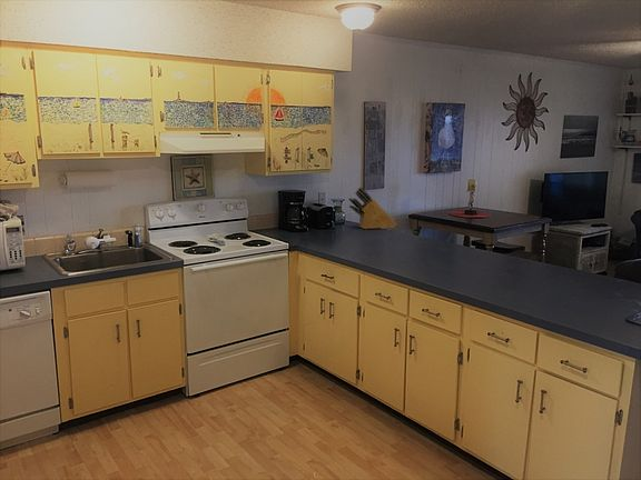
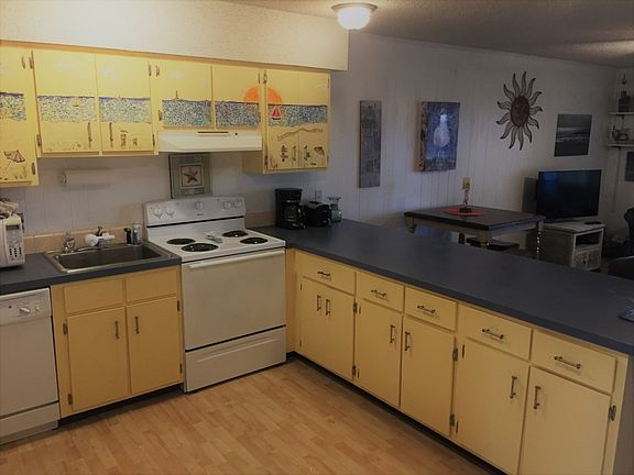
- knife block (372, 207)
